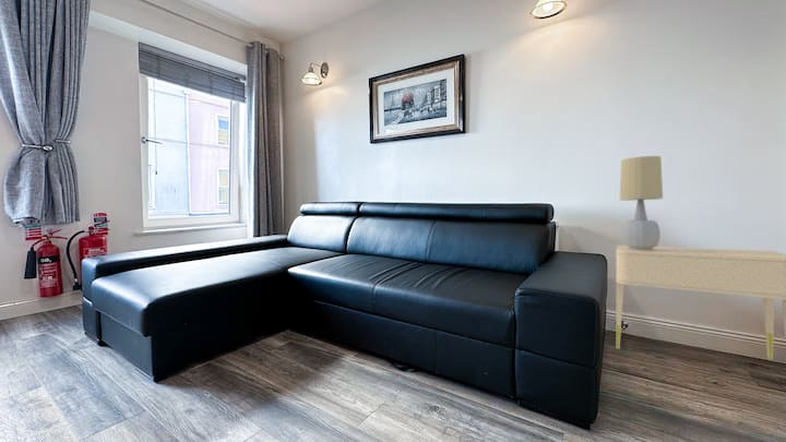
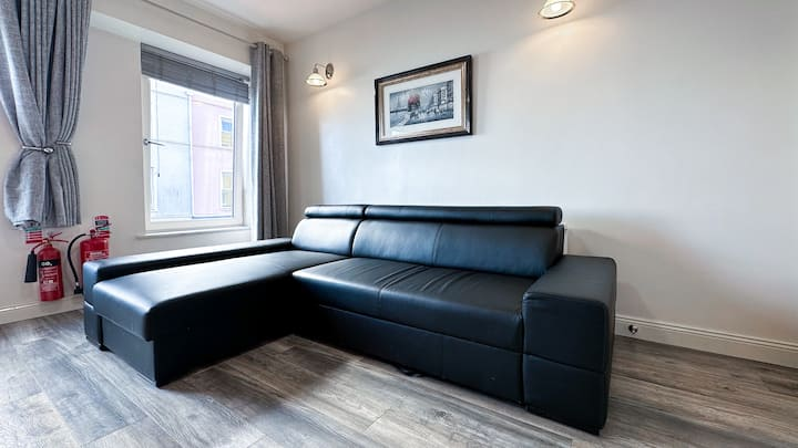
- table lamp (640, 203)
- nightstand (693, 290)
